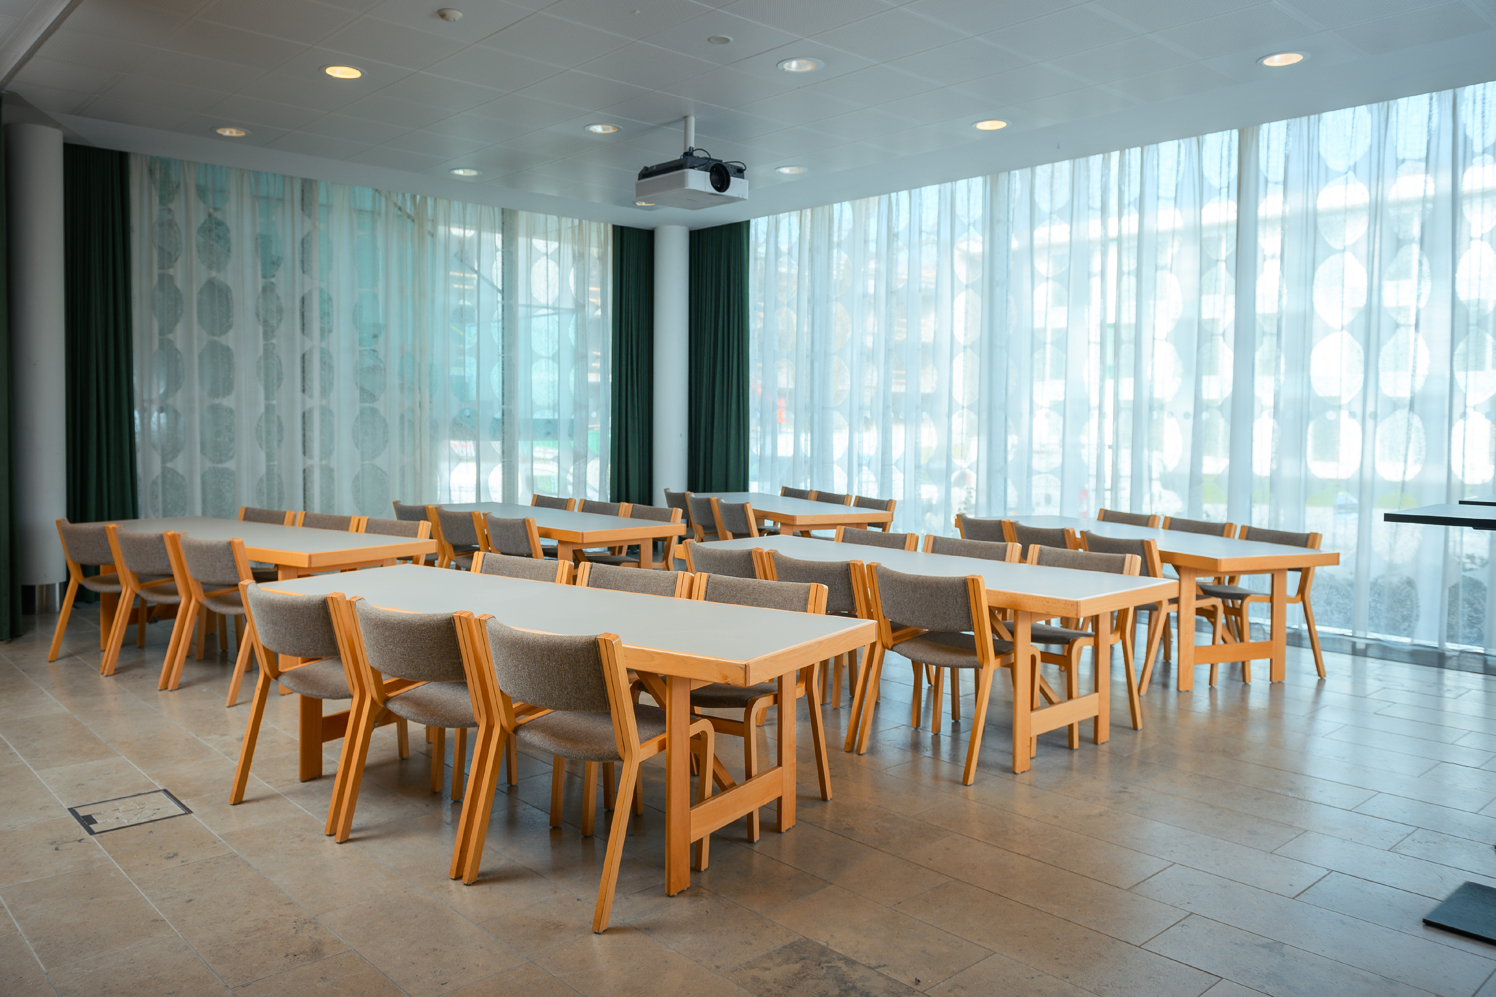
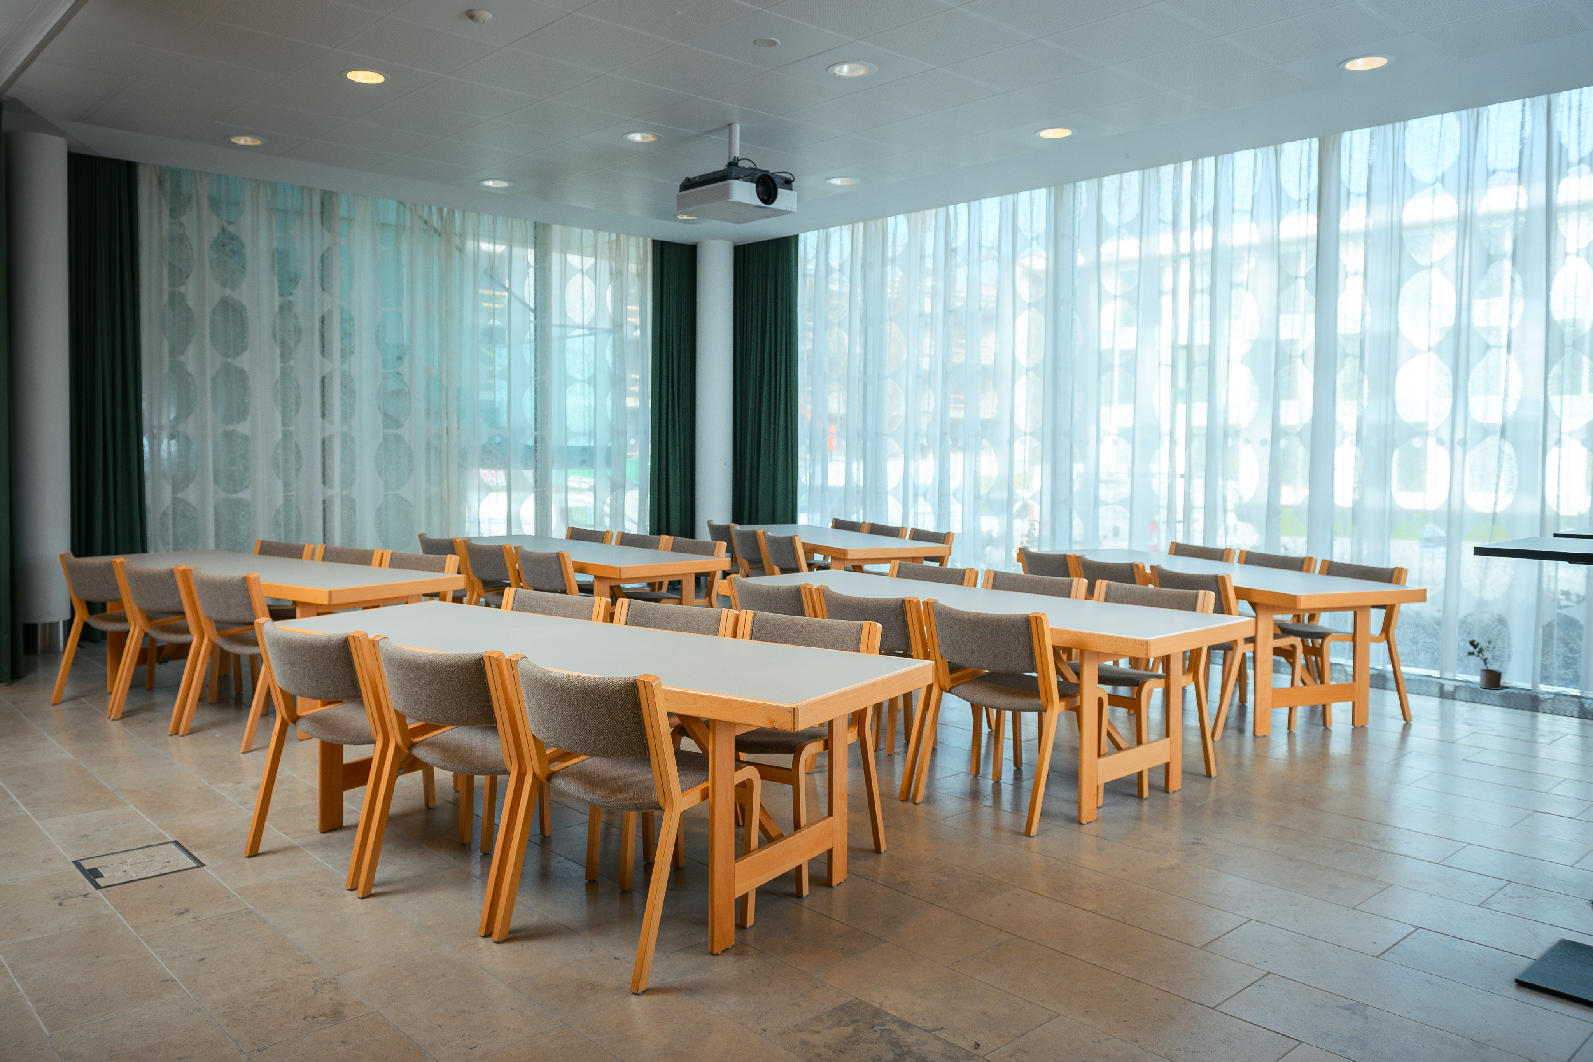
+ potted plant (1484, 664)
